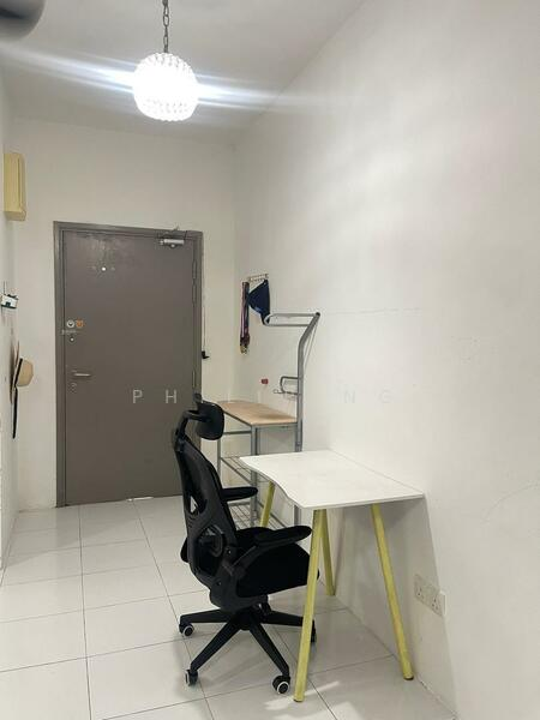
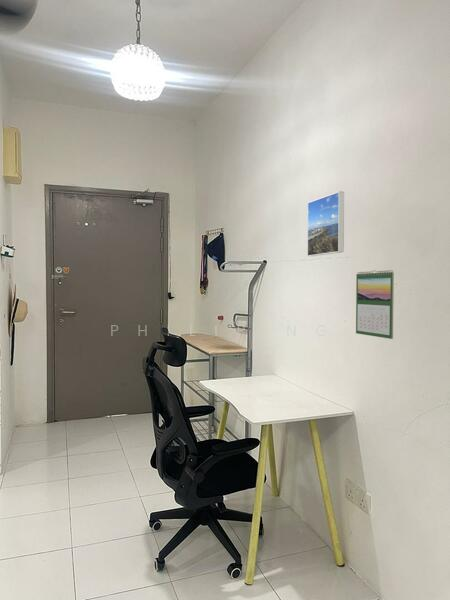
+ calendar (373, 303)
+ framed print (324, 225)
